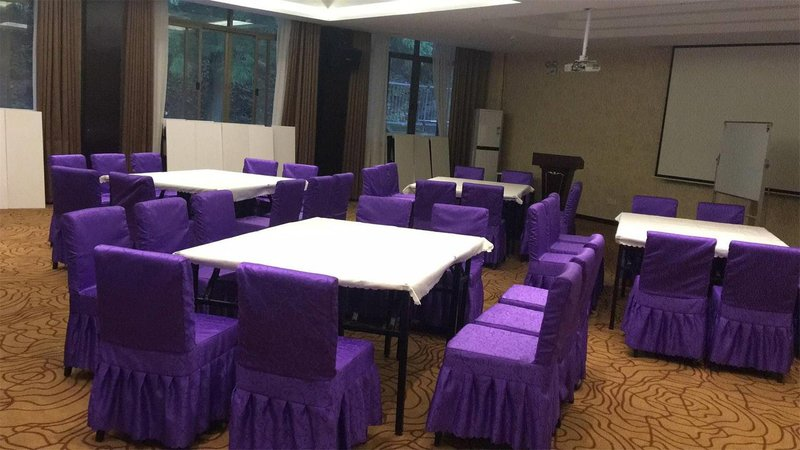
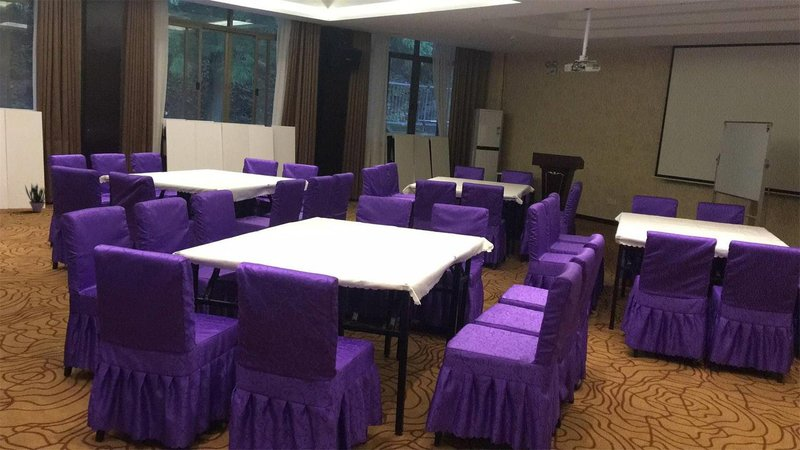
+ potted plant (36, 197)
